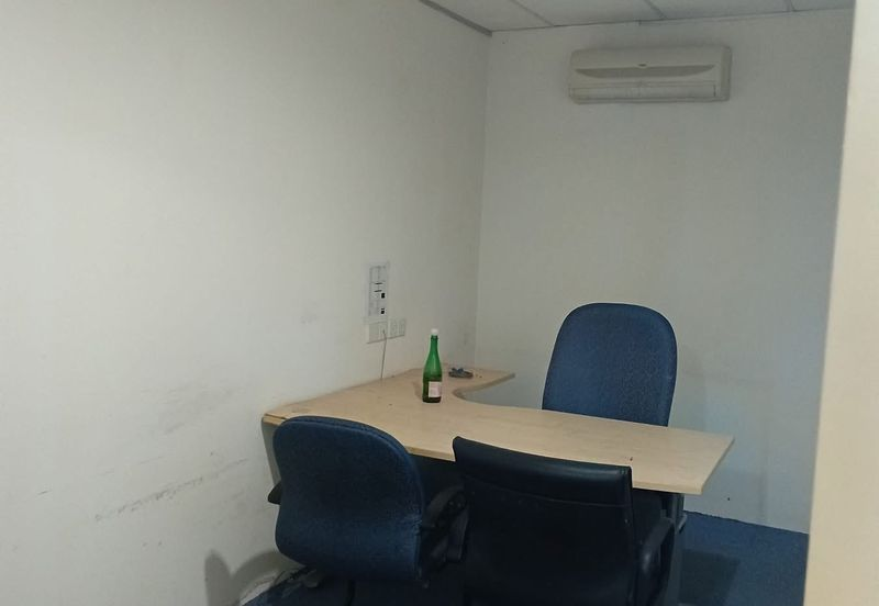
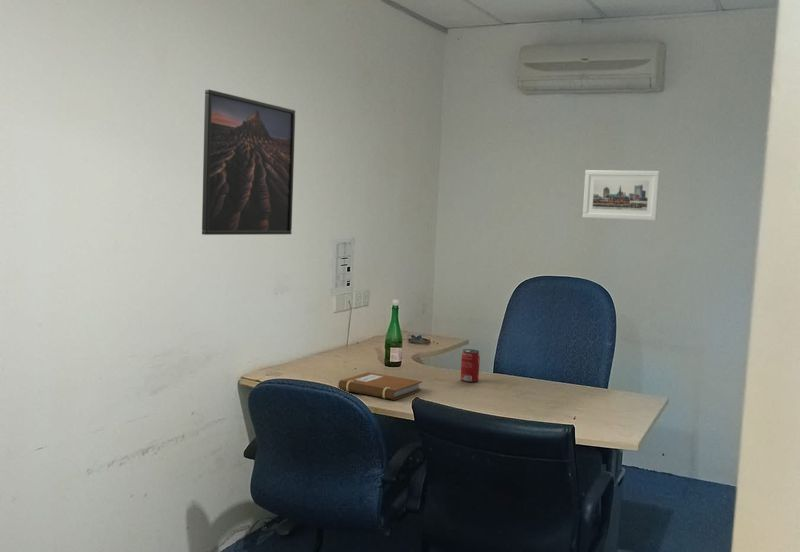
+ beverage can (470, 365)
+ notebook (378, 385)
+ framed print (620, 194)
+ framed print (251, 168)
